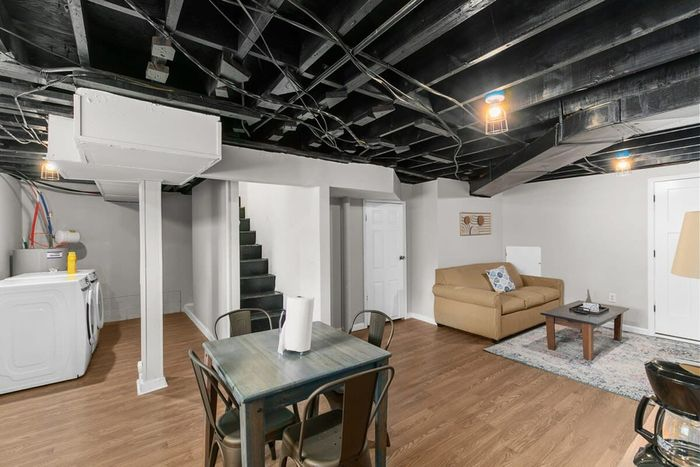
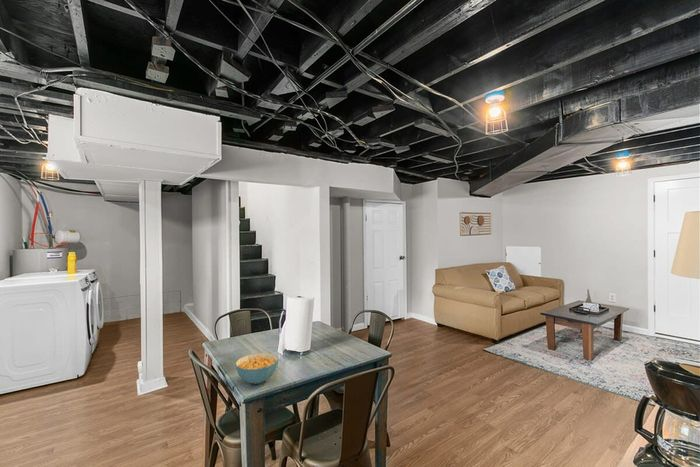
+ cereal bowl (257, 370)
